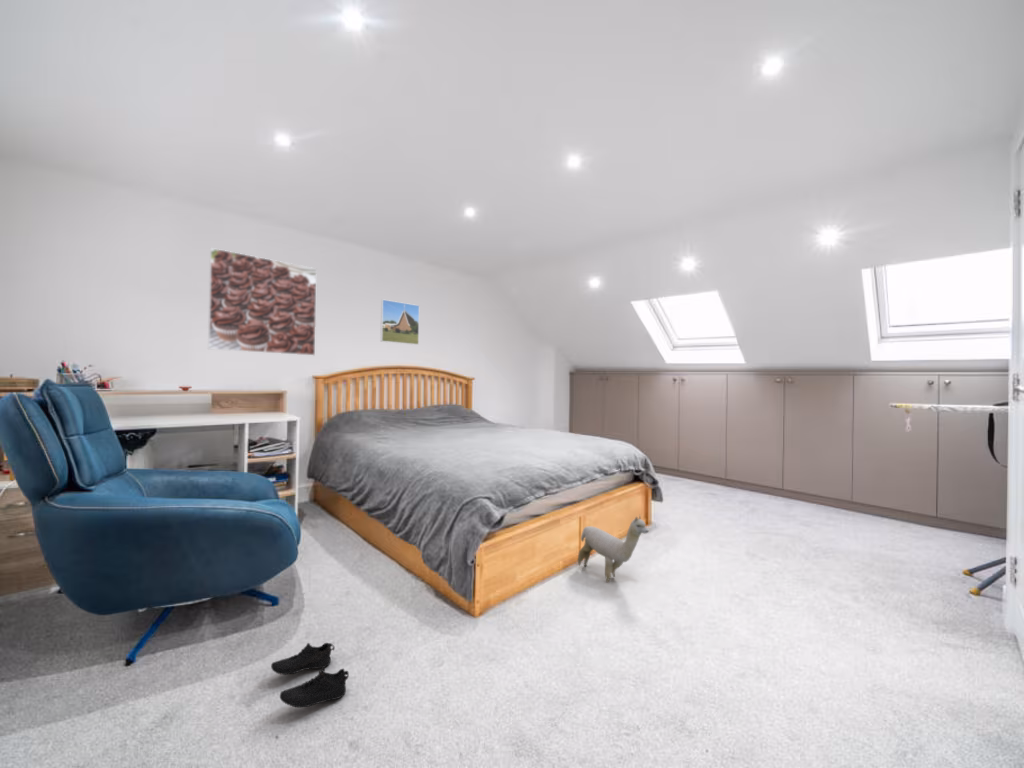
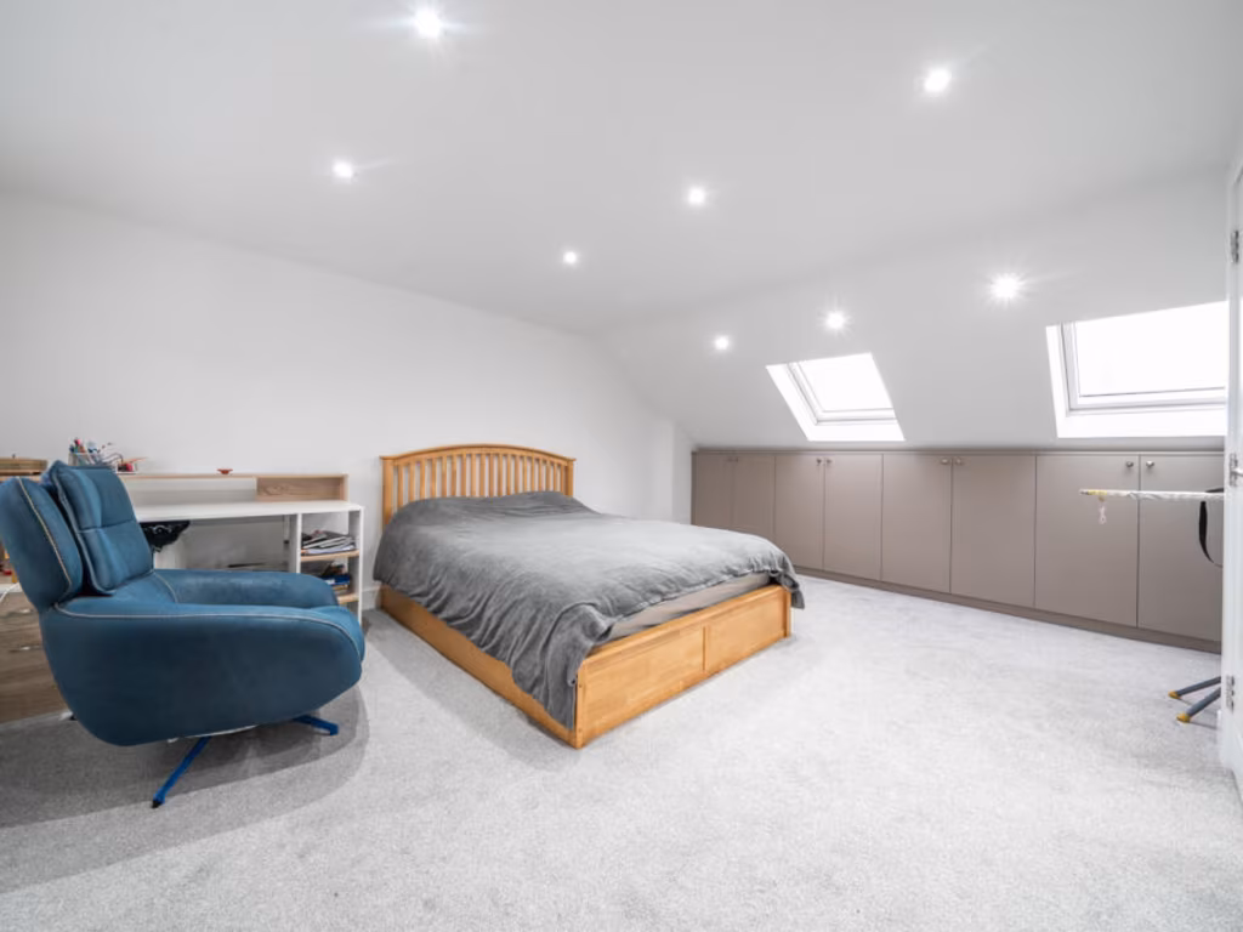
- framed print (400, 322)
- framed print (266, 305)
- shoe (307, 669)
- plush toy (611, 543)
